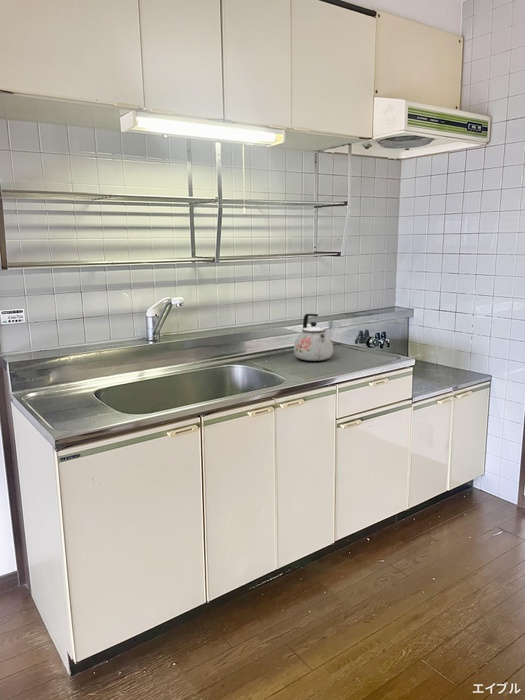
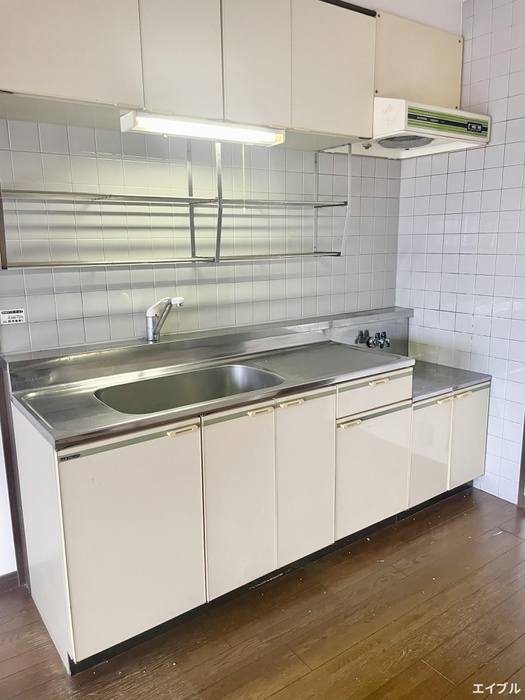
- kettle (313, 336)
